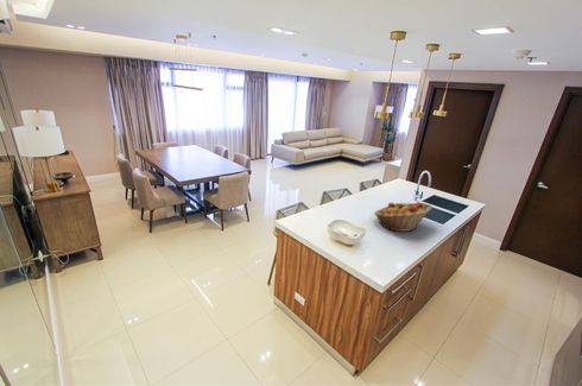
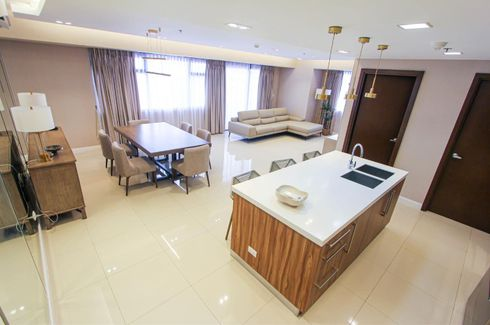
- fruit basket (401, 213)
